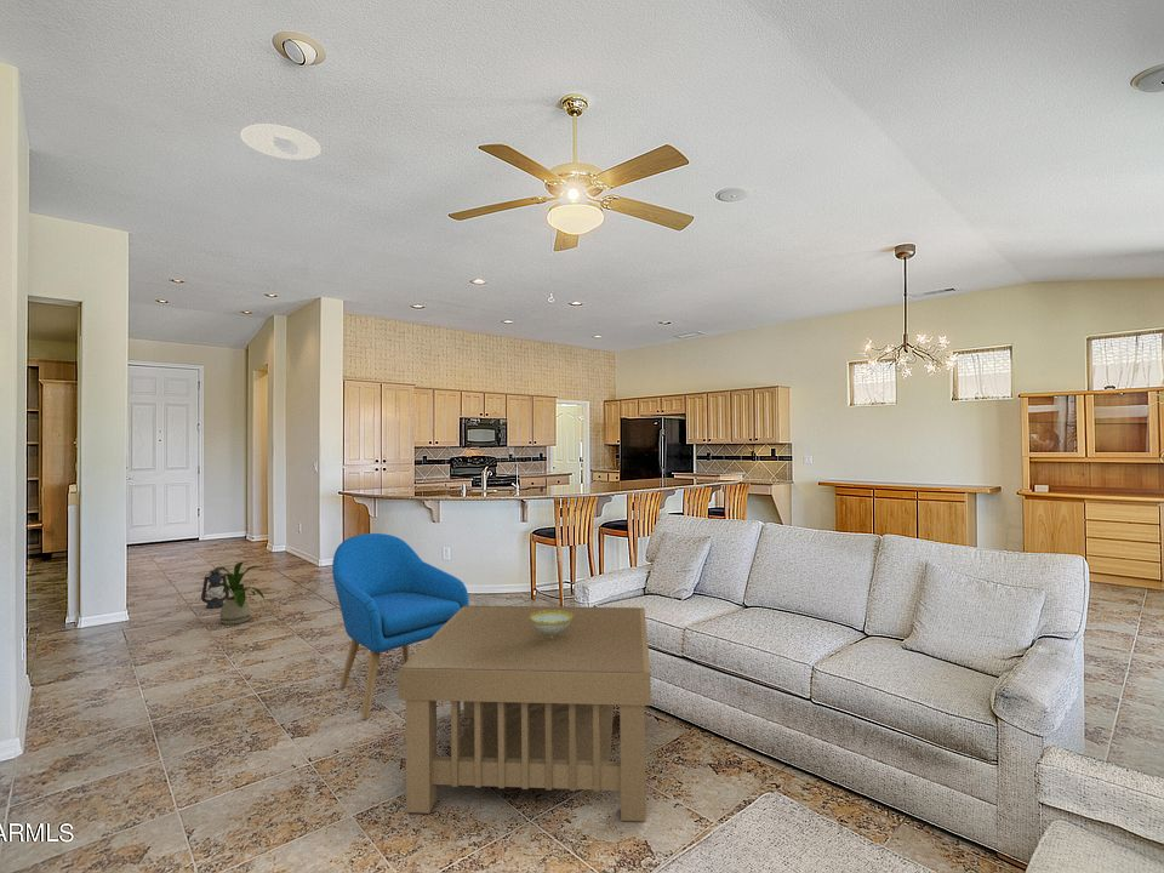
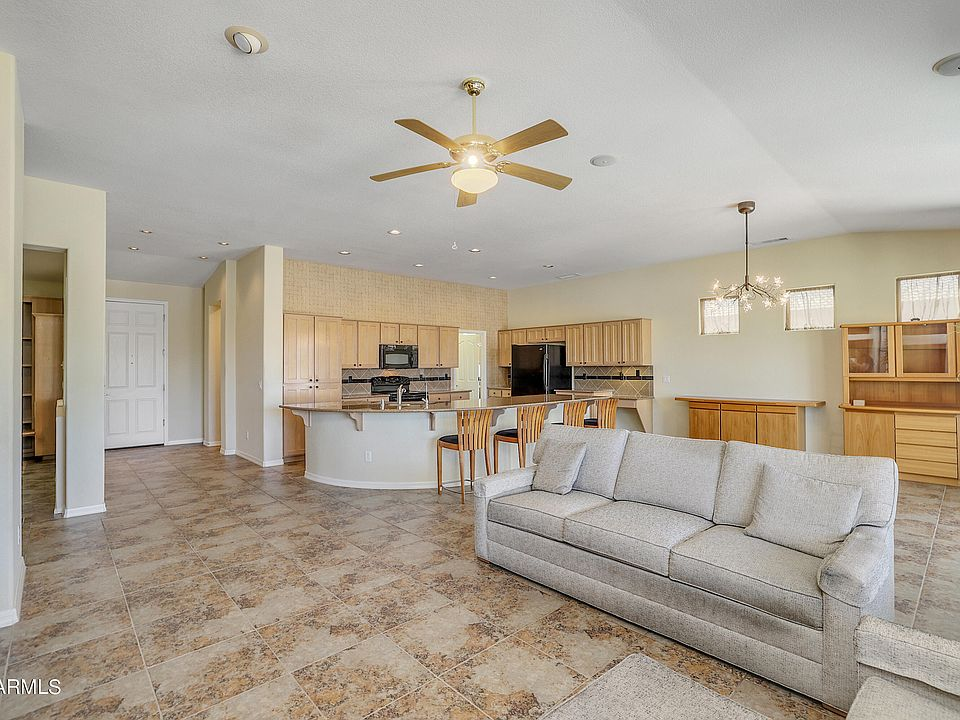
- decorative bowl (550, 626)
- coffee table (541, 695)
- house plant (236, 588)
- armchair (393, 611)
- recessed light (281, 138)
- lantern (215, 587)
